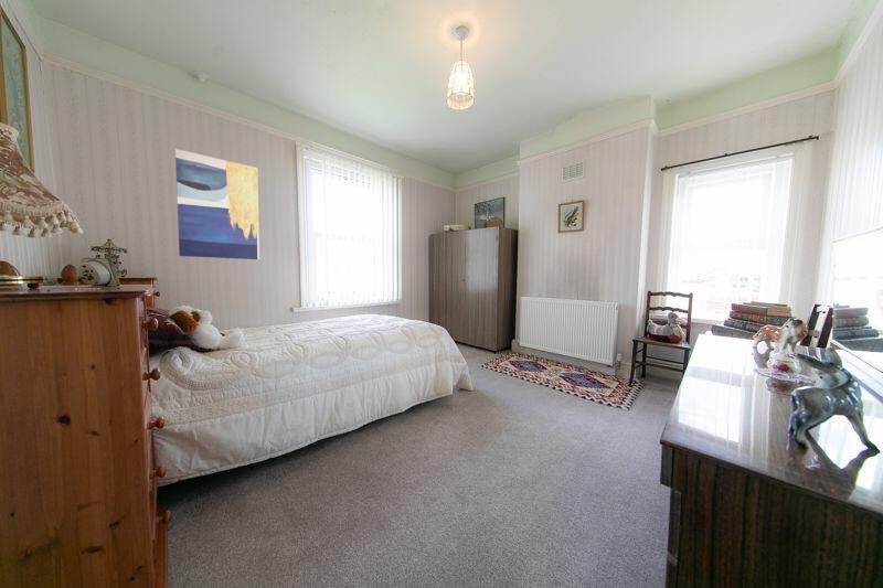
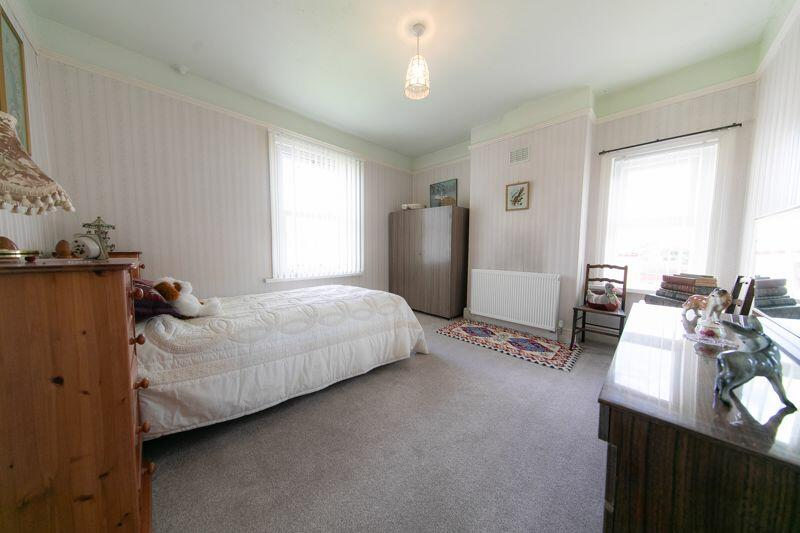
- wall art (221, 209)
